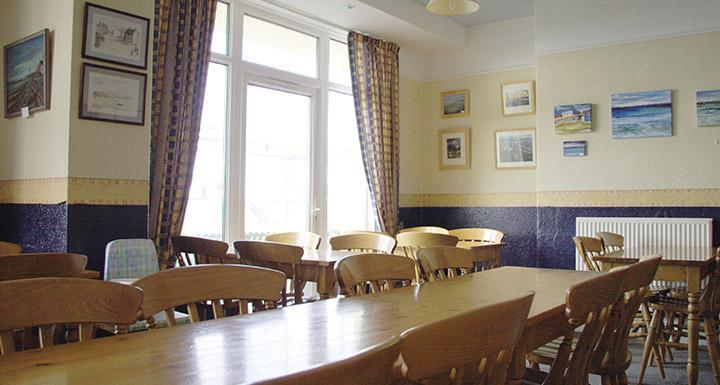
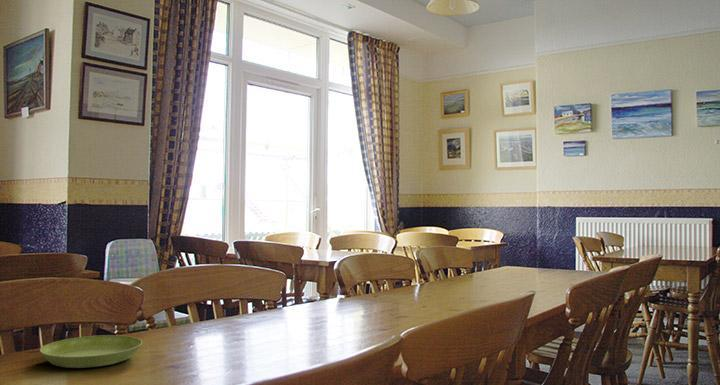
+ saucer (92, 351)
